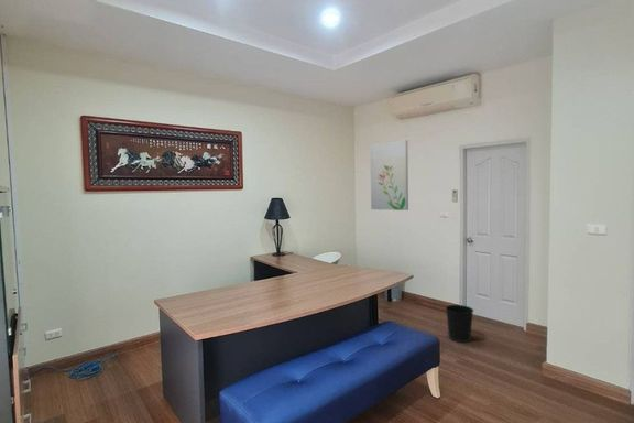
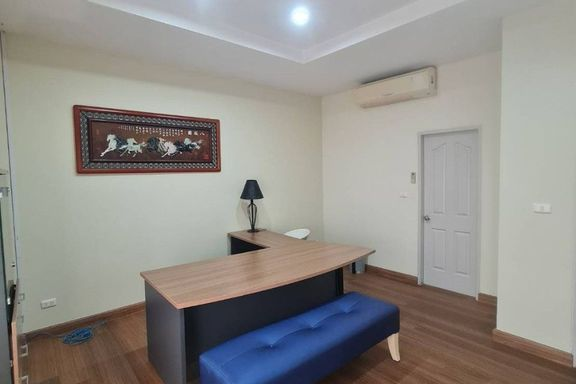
- wastebasket (459, 323)
- wall art (387, 176)
